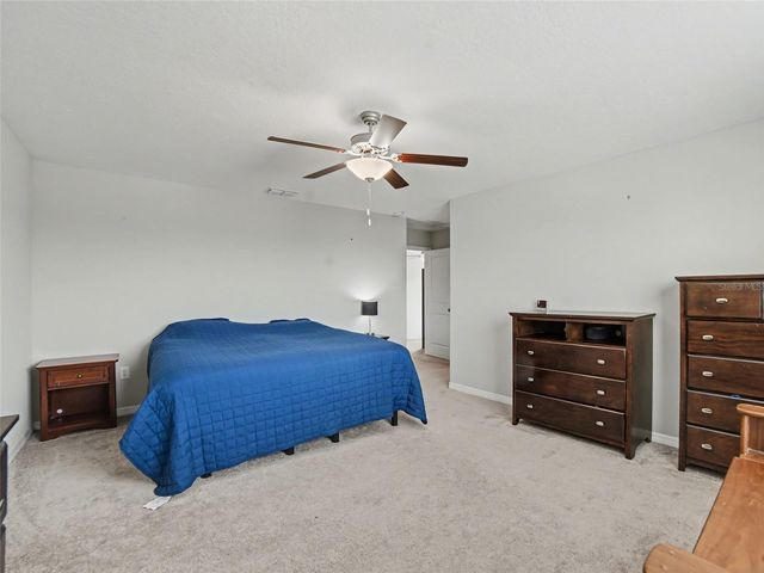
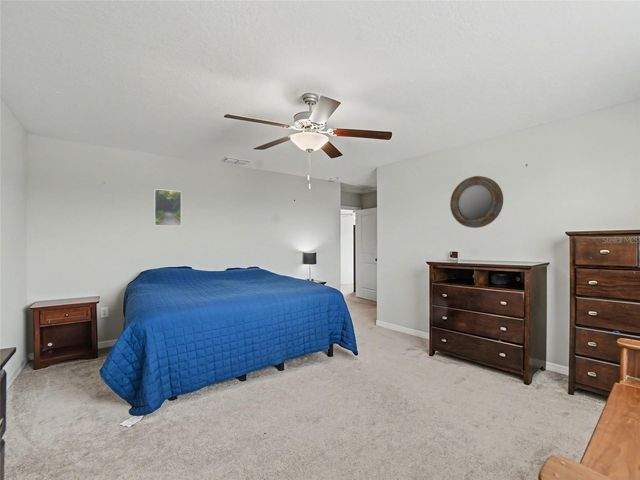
+ home mirror (475, 202)
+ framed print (168, 208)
